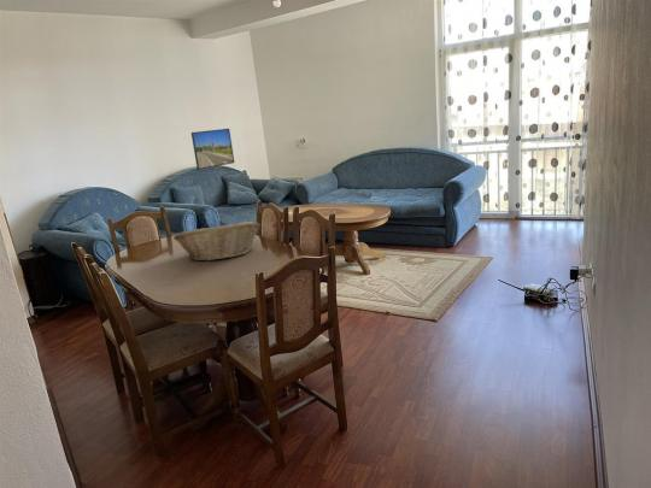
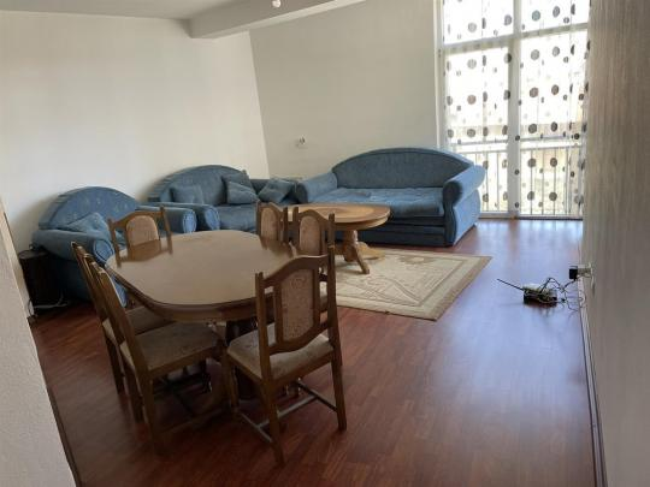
- fruit basket (218, 237)
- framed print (213, 148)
